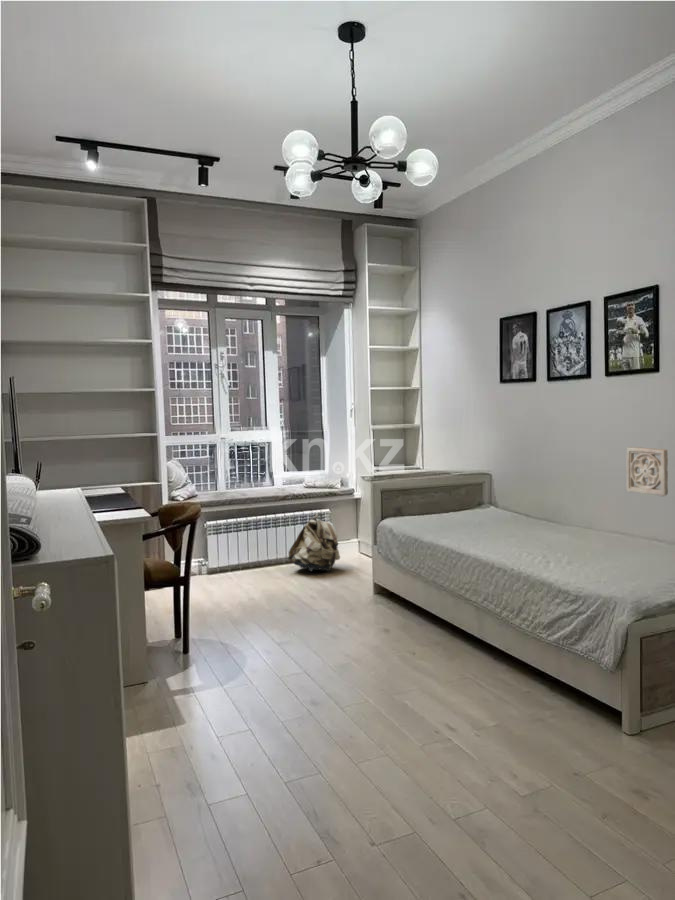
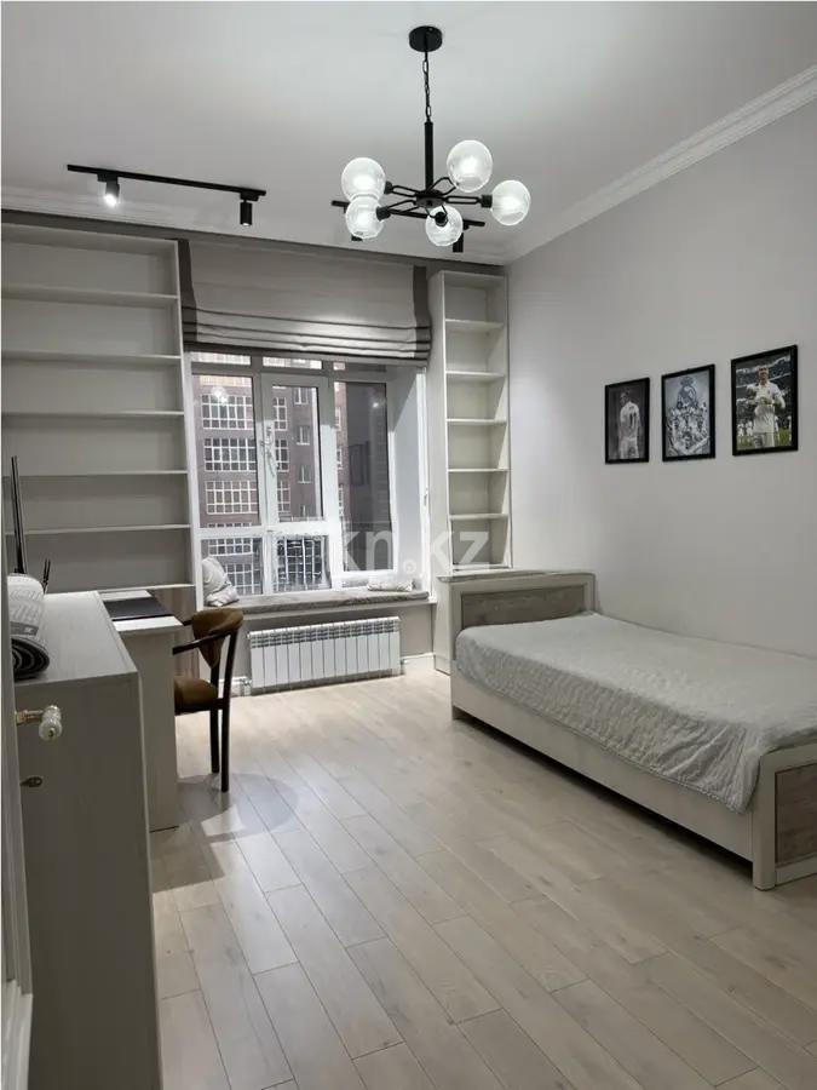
- wall ornament (646, 470)
- backpack (312, 542)
